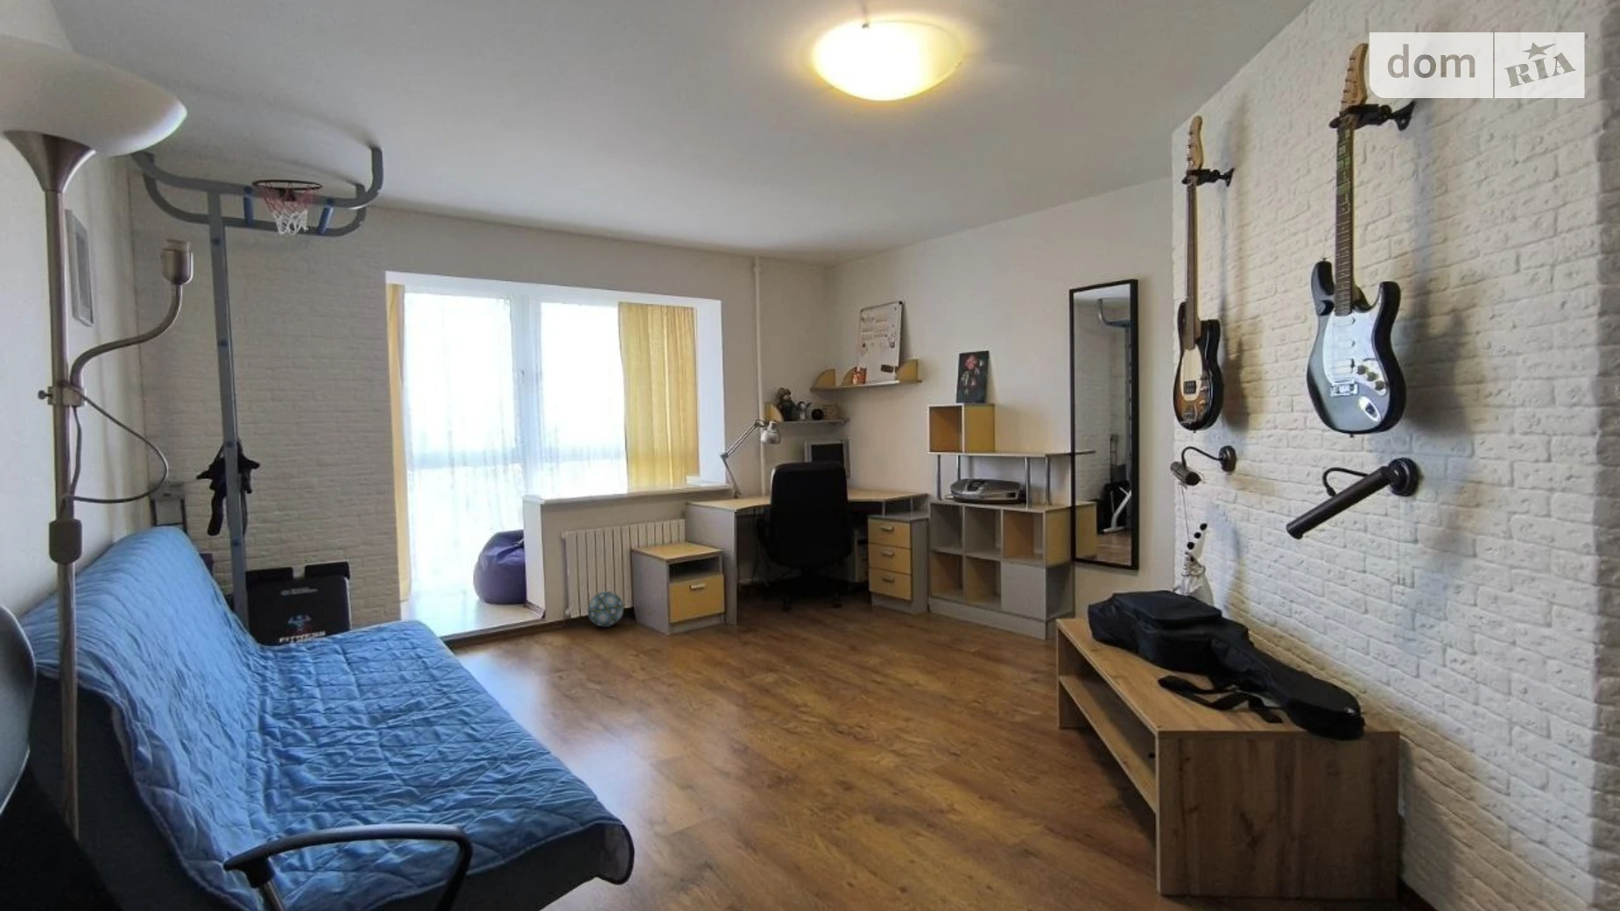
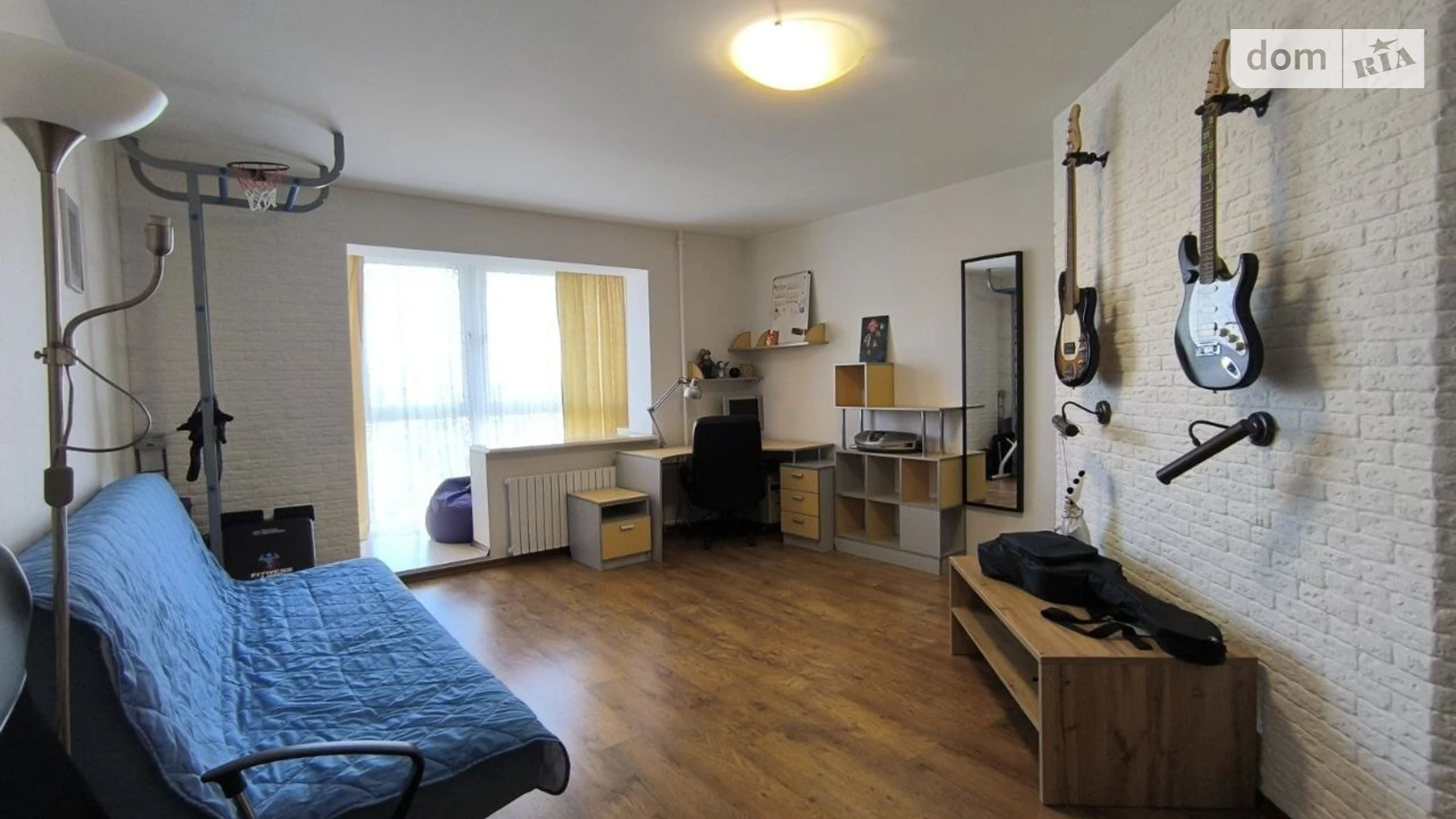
- ball (605, 608)
